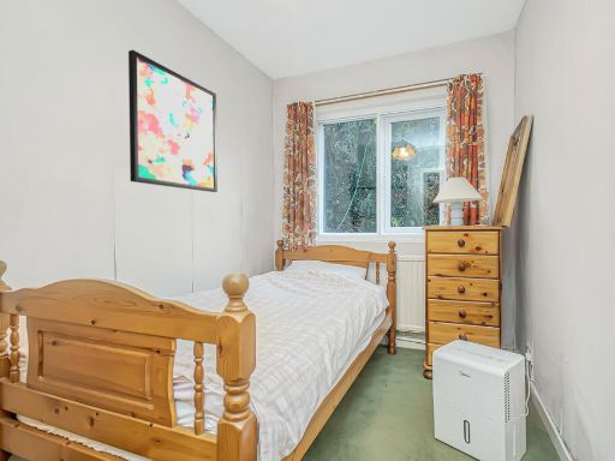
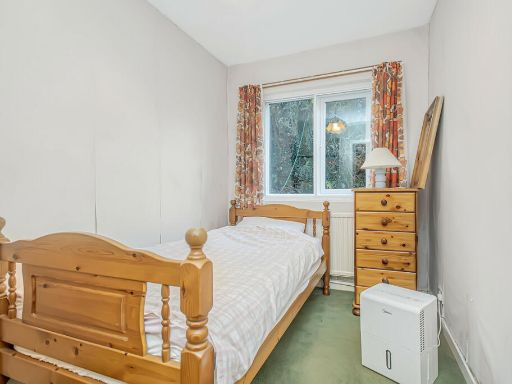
- wall art (179, 131)
